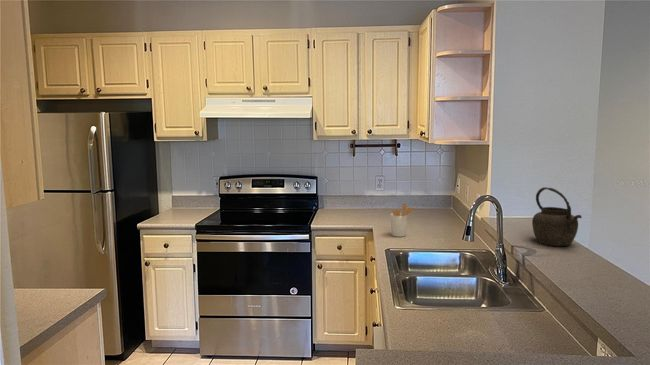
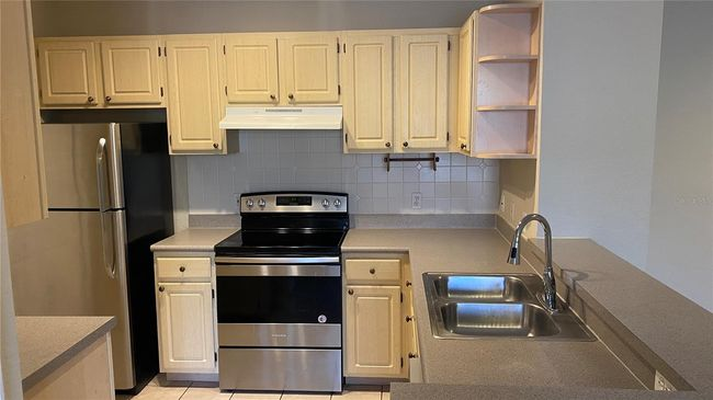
- utensil holder (402, 220)
- kettle (557, 216)
